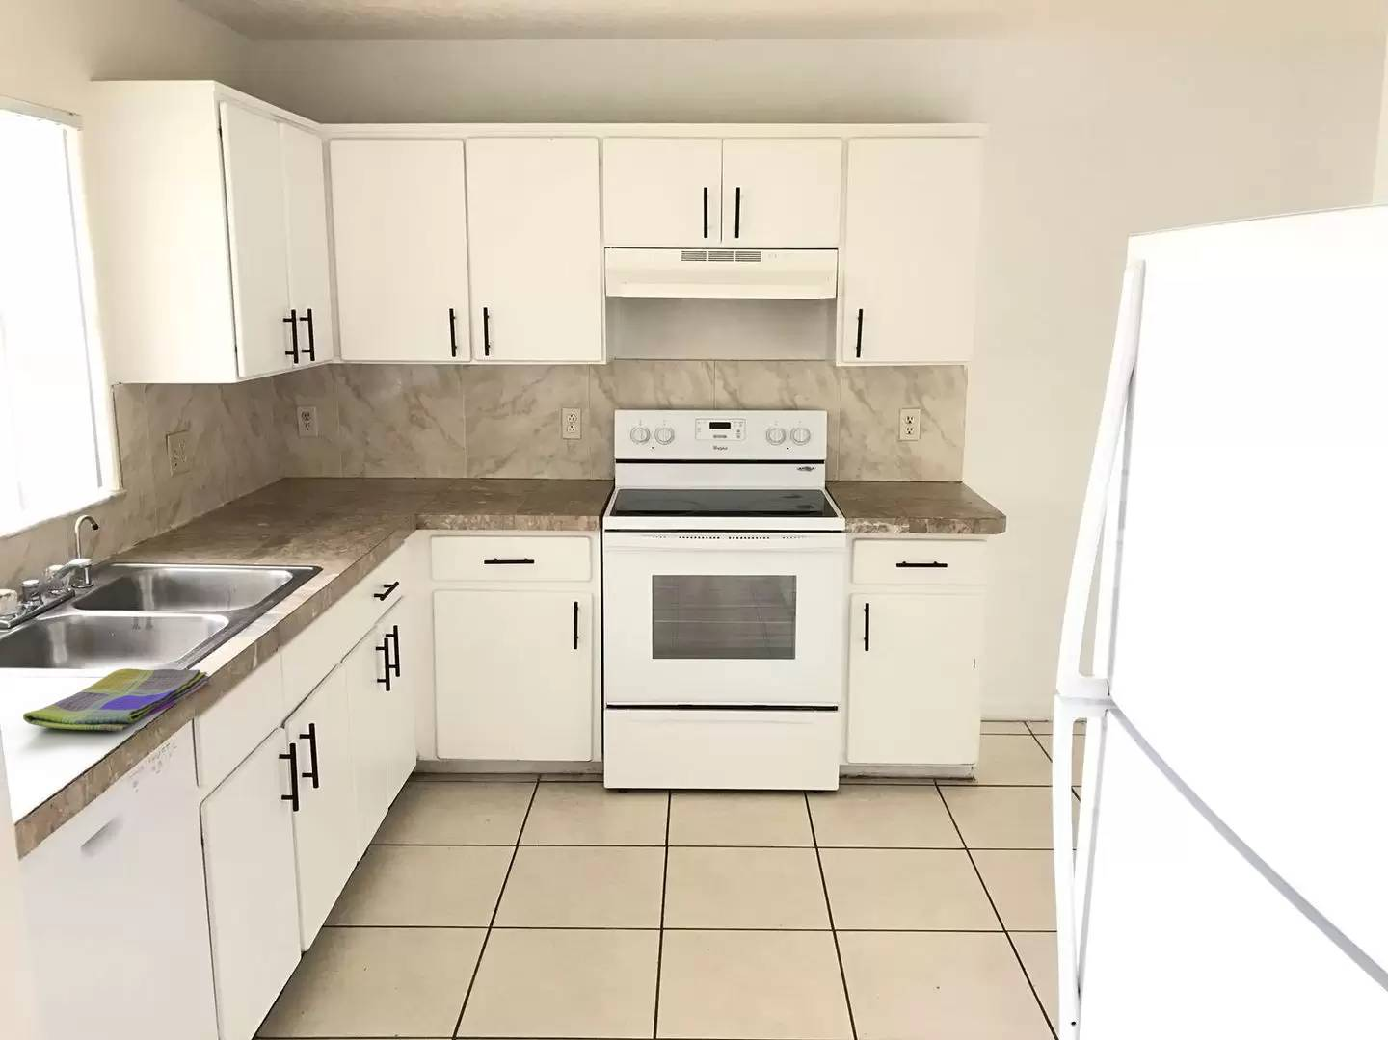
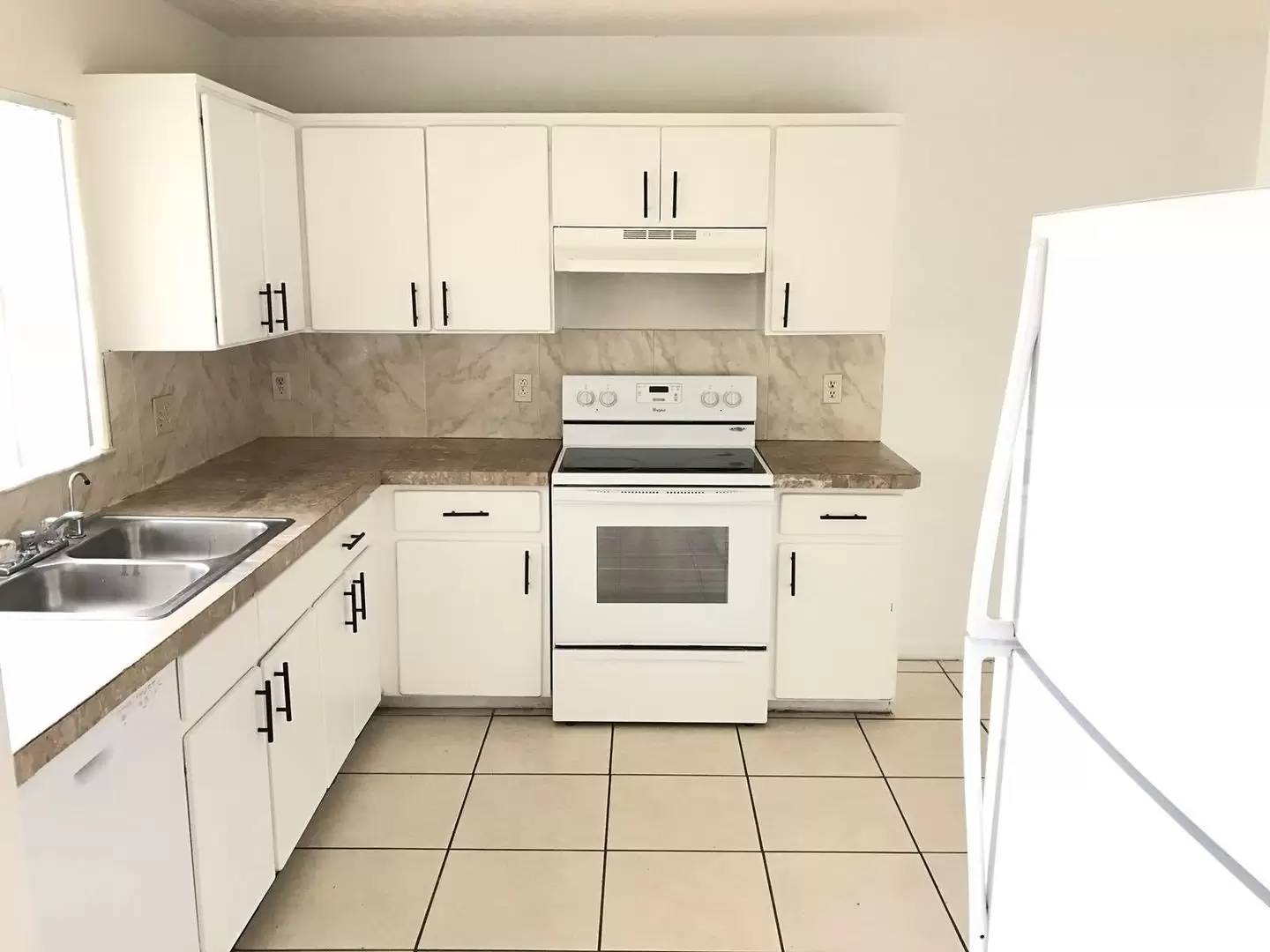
- dish towel (120, 696)
